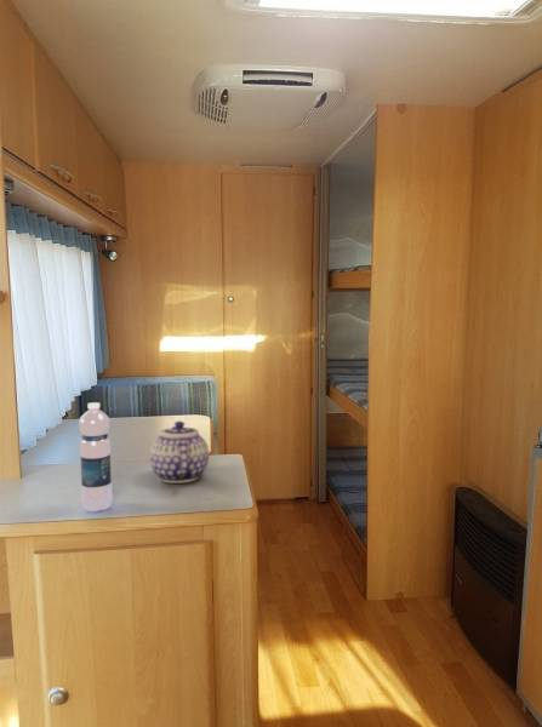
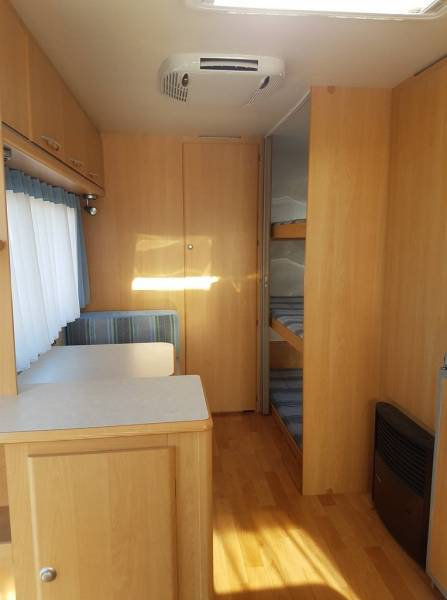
- teapot (179, 448)
- water bottle (95, 456)
